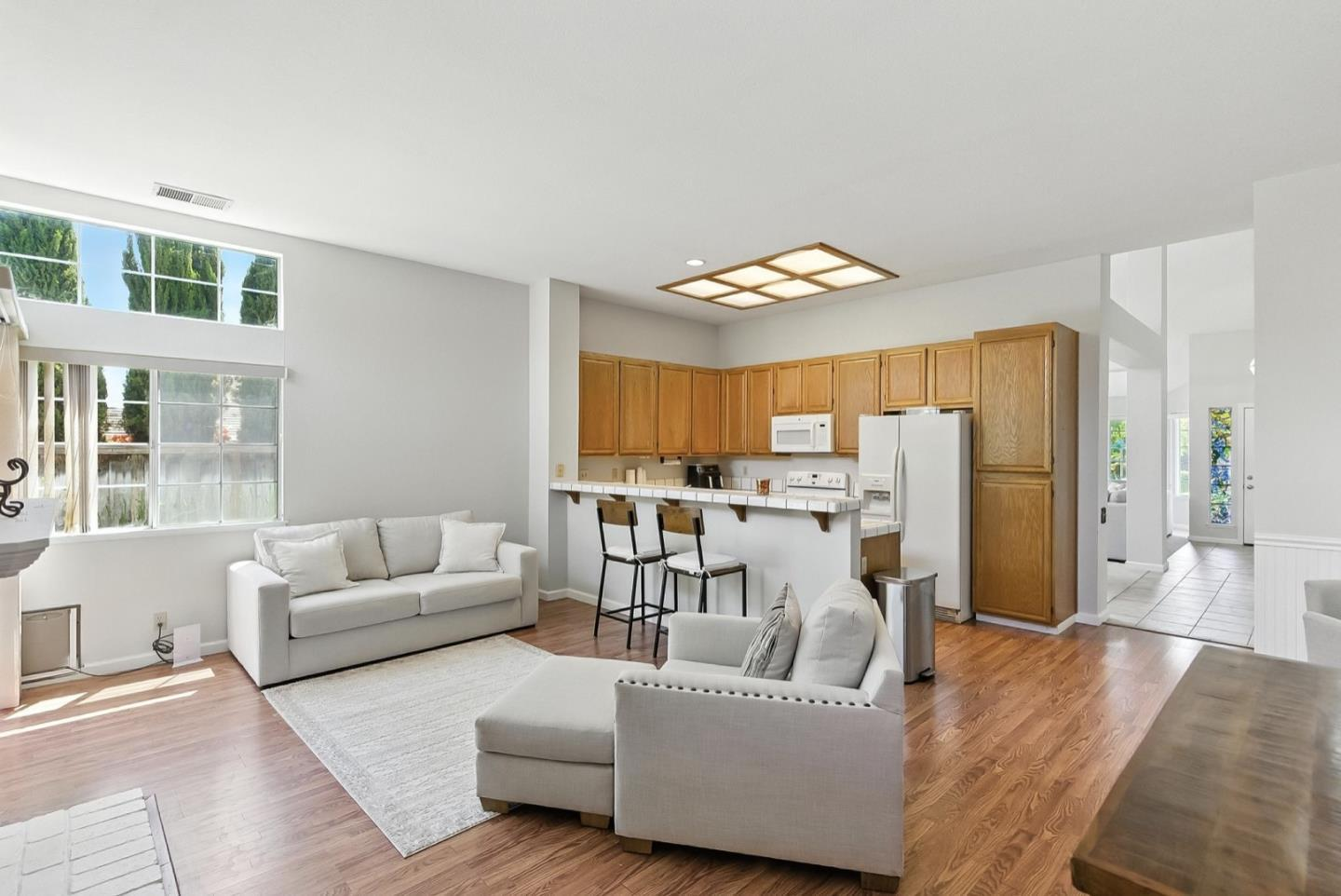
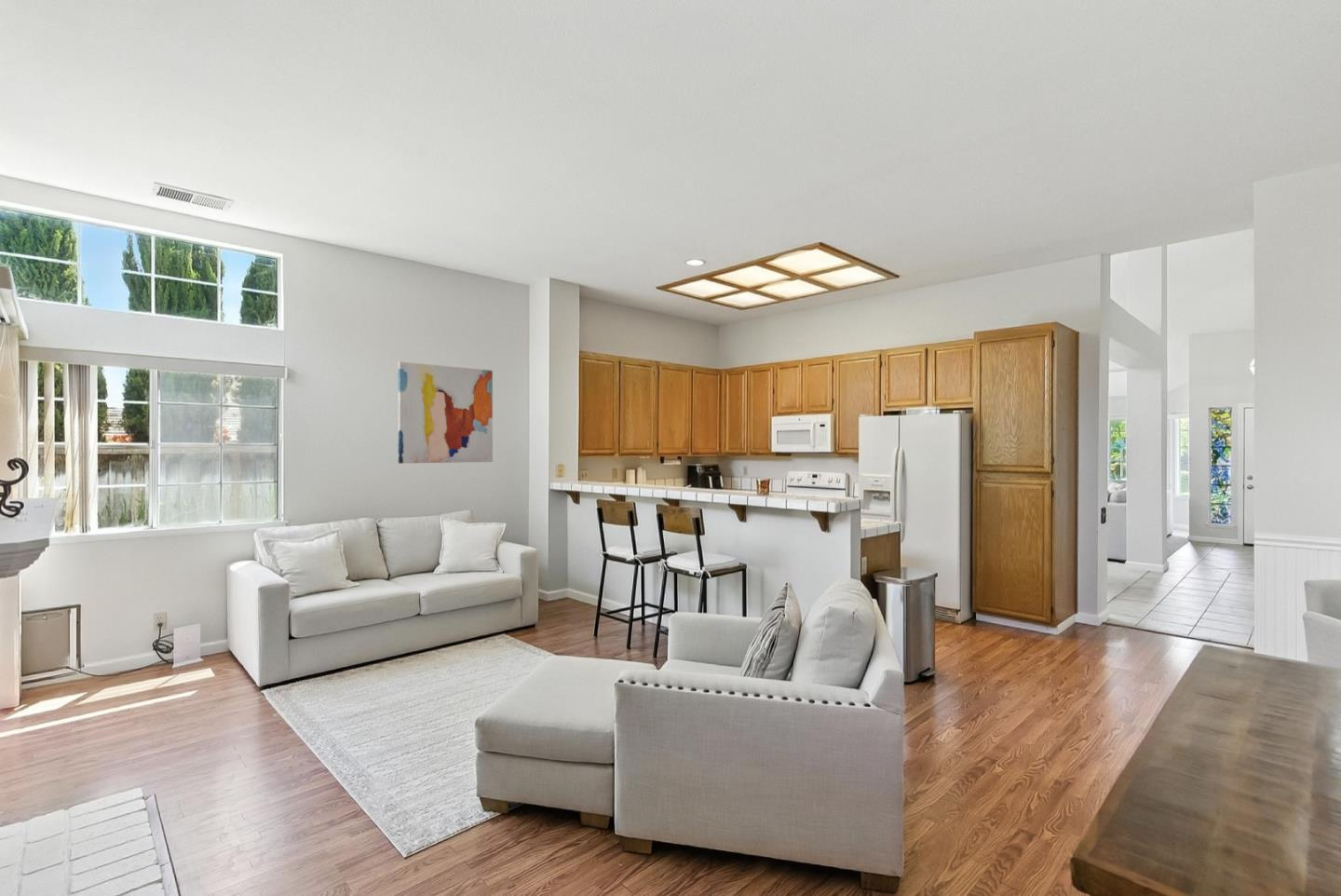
+ wall art (447, 414)
